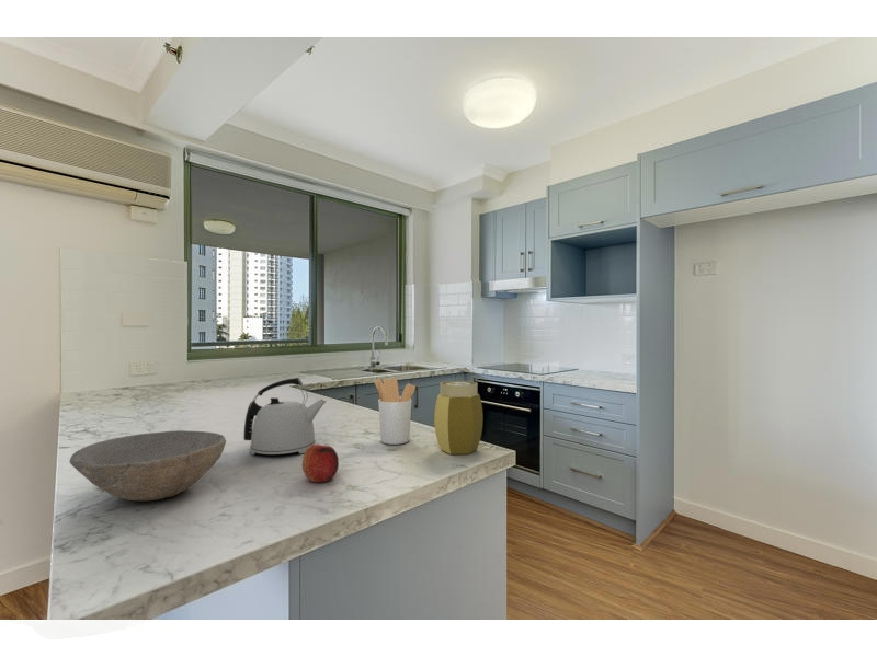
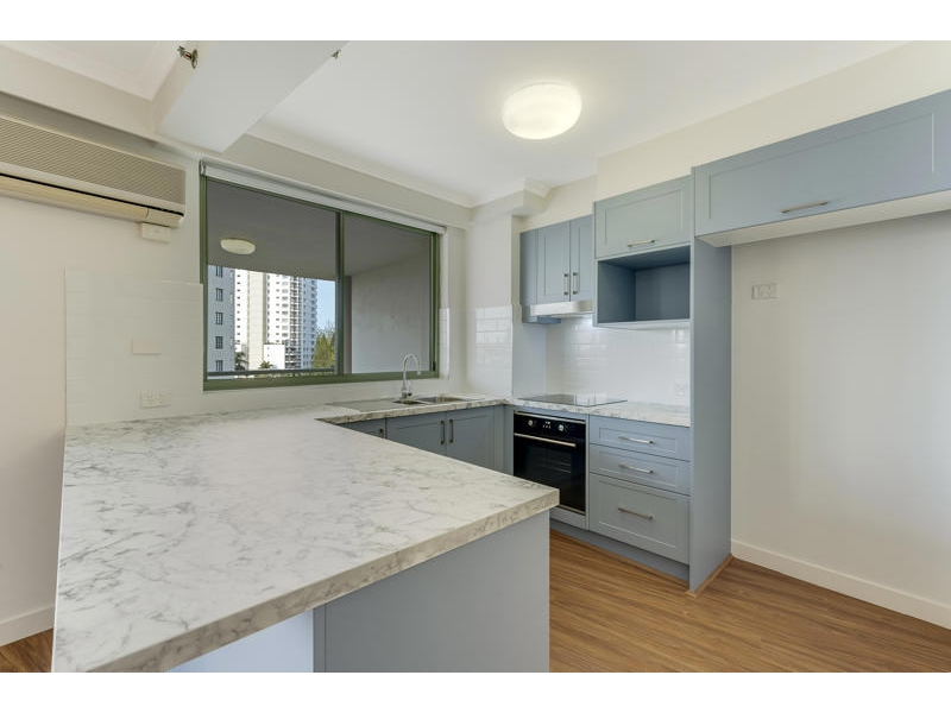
- kettle (285, 413)
- jar (458, 416)
- bowl (155, 468)
- fruit (320, 461)
- utensil holder (391, 407)
